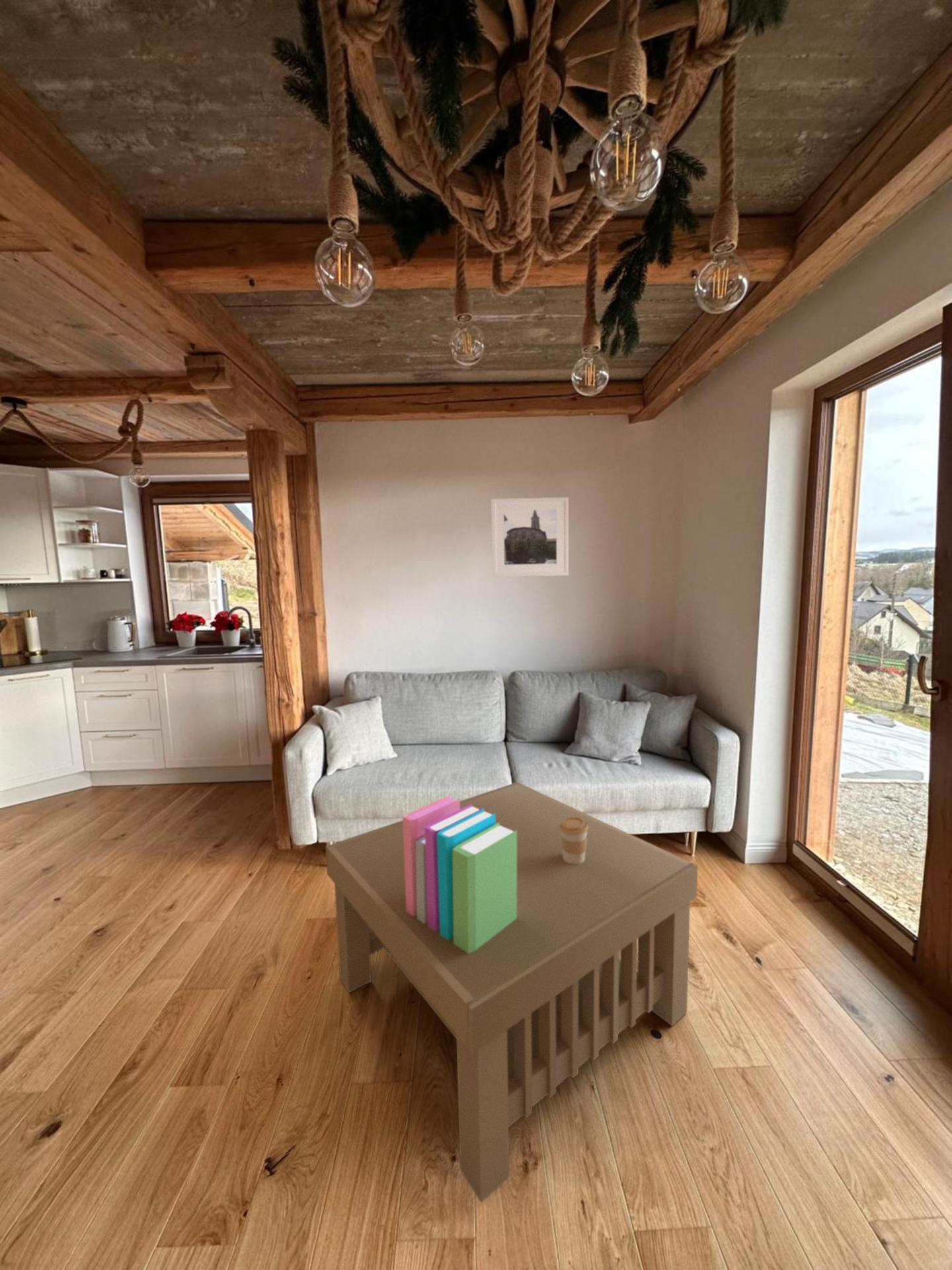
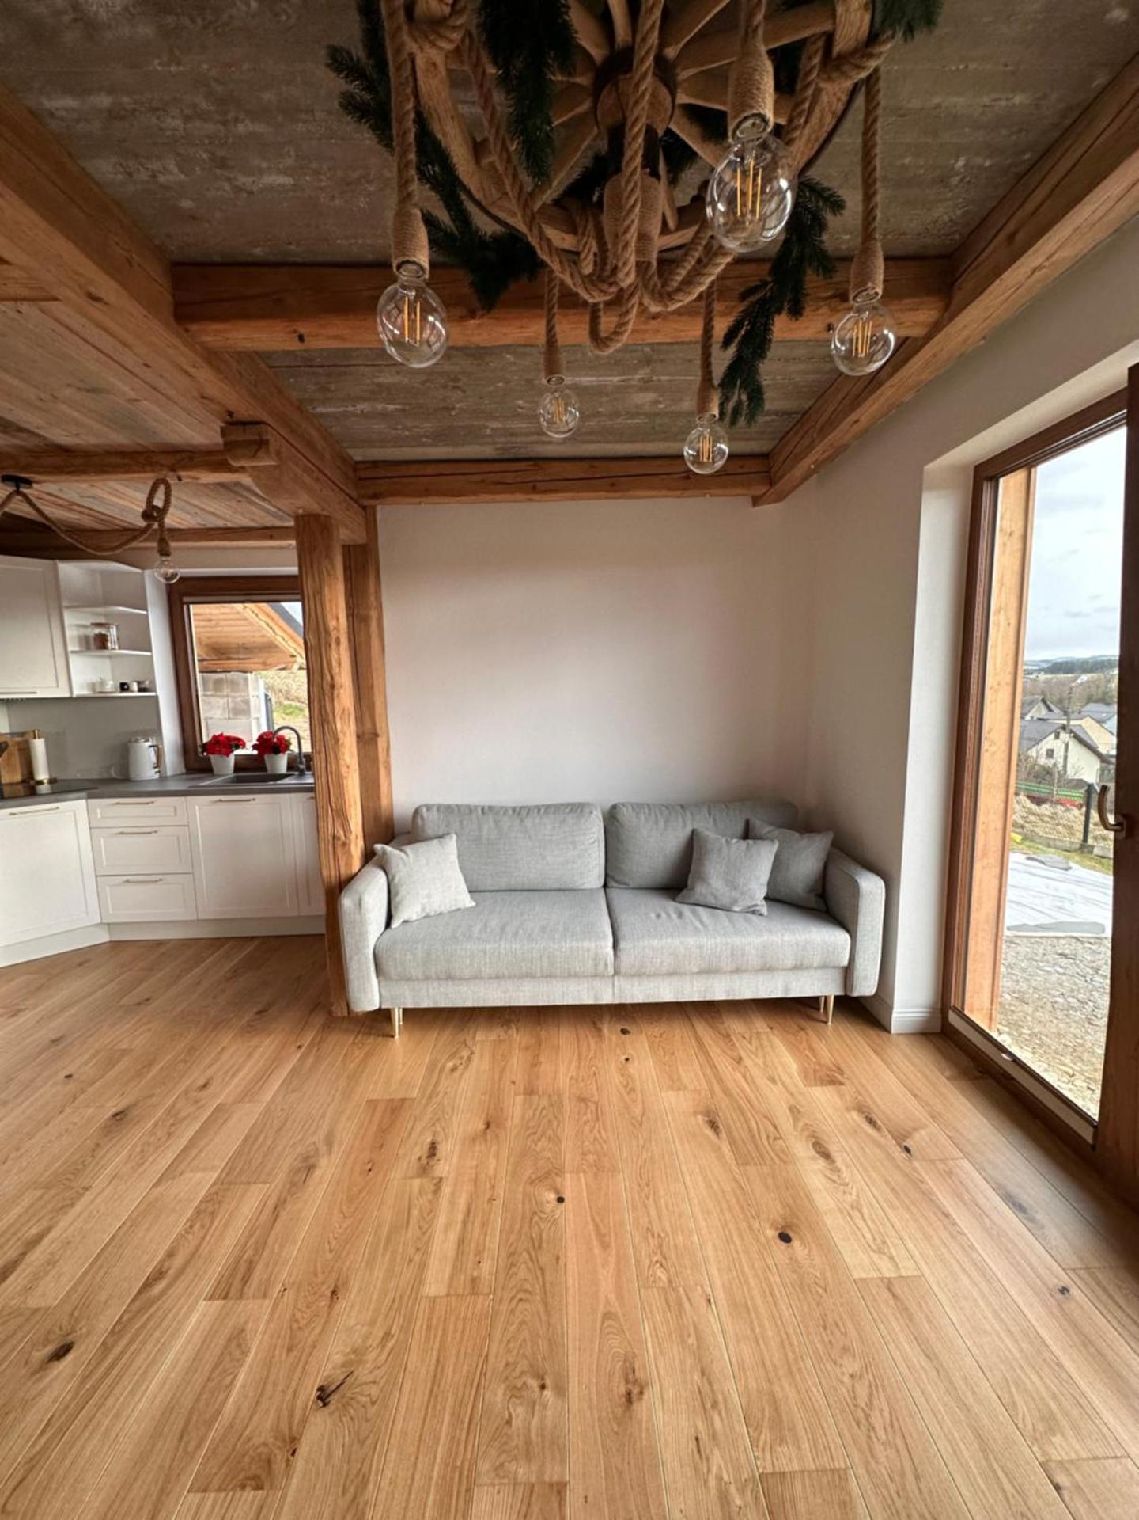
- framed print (530, 537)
- coffee cup (573, 839)
- coffee table (504, 927)
- books (459, 866)
